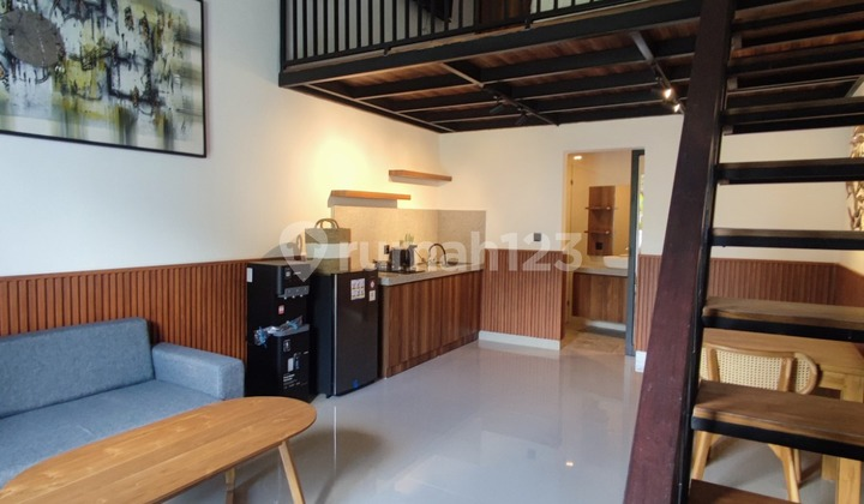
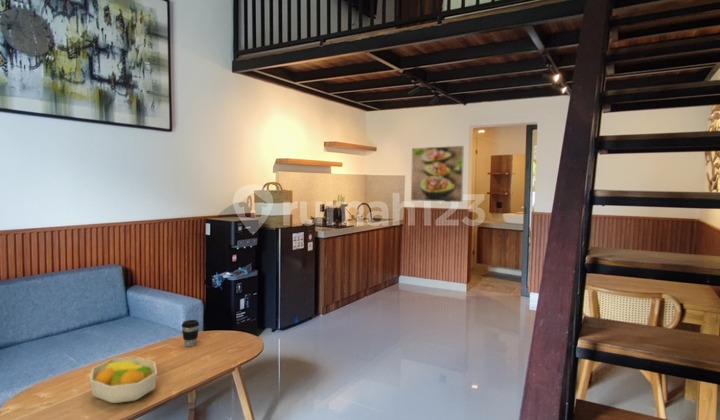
+ fruit bowl (124, 376)
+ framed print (436, 174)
+ coffee cup (190, 333)
